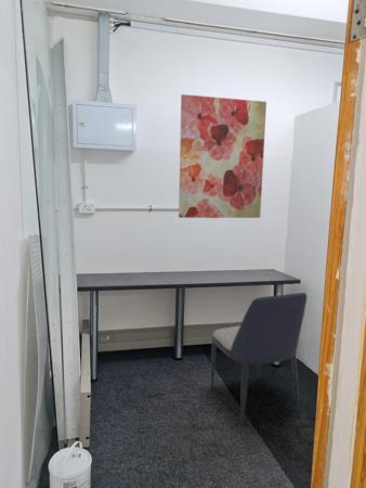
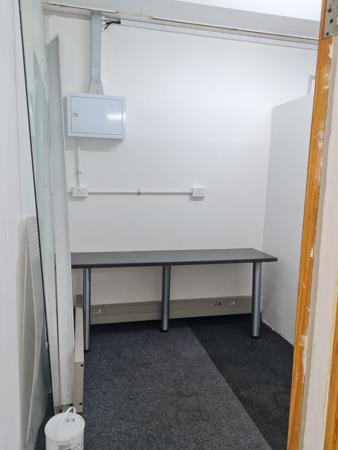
- chair (258, 344)
- wall art (222, 159)
